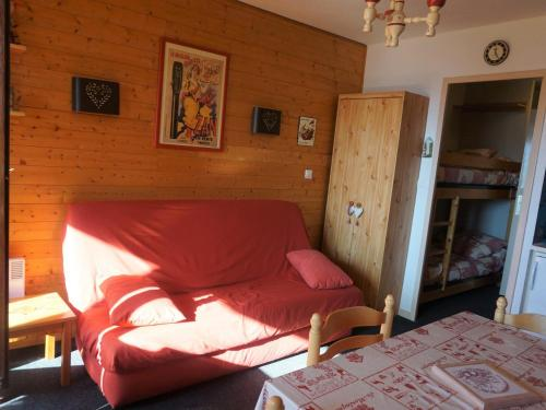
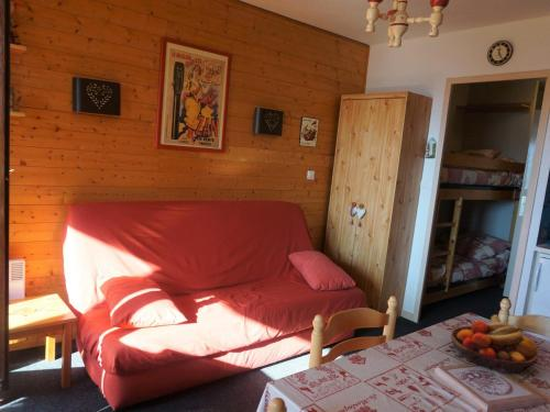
+ fruit bowl (493, 338)
